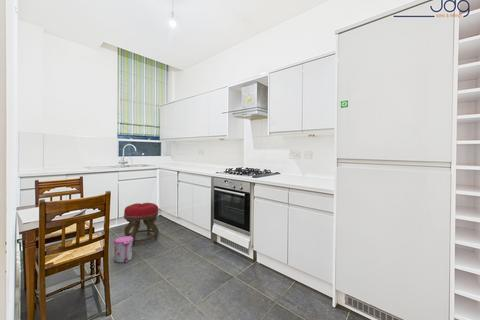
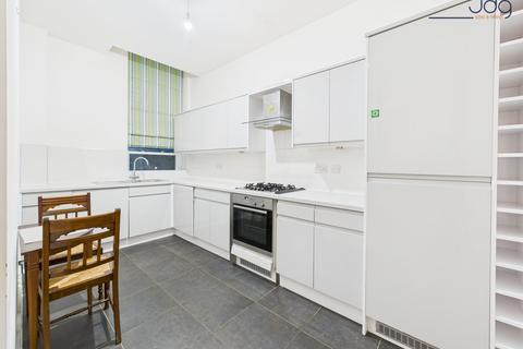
- stool (143, 221)
- trash can (123, 248)
